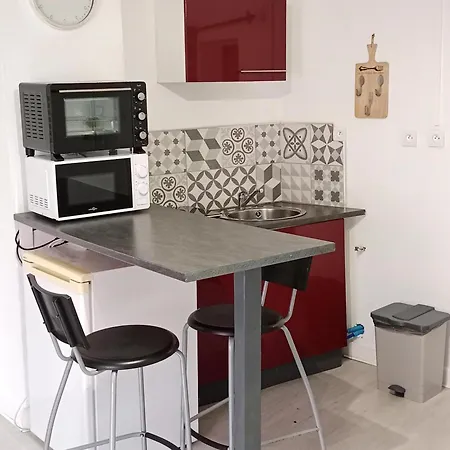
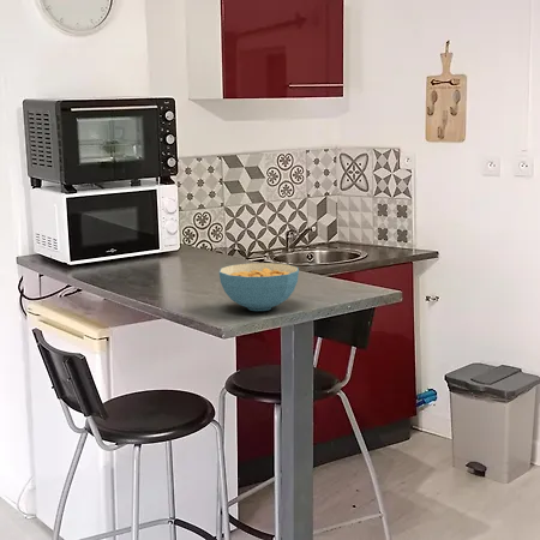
+ cereal bowl (259, 288)
